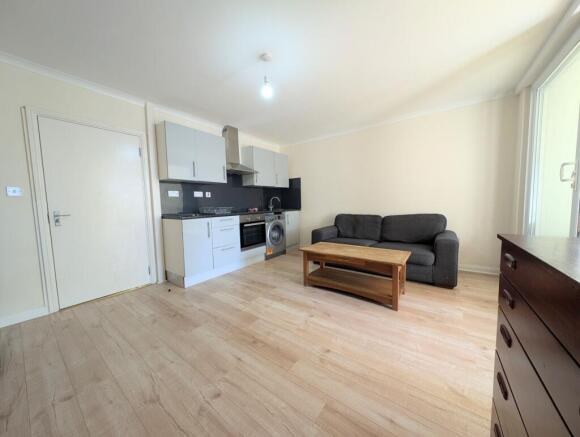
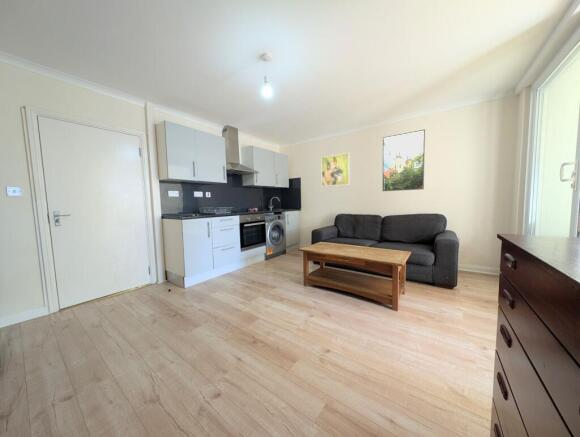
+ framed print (335, 170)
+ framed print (402, 162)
